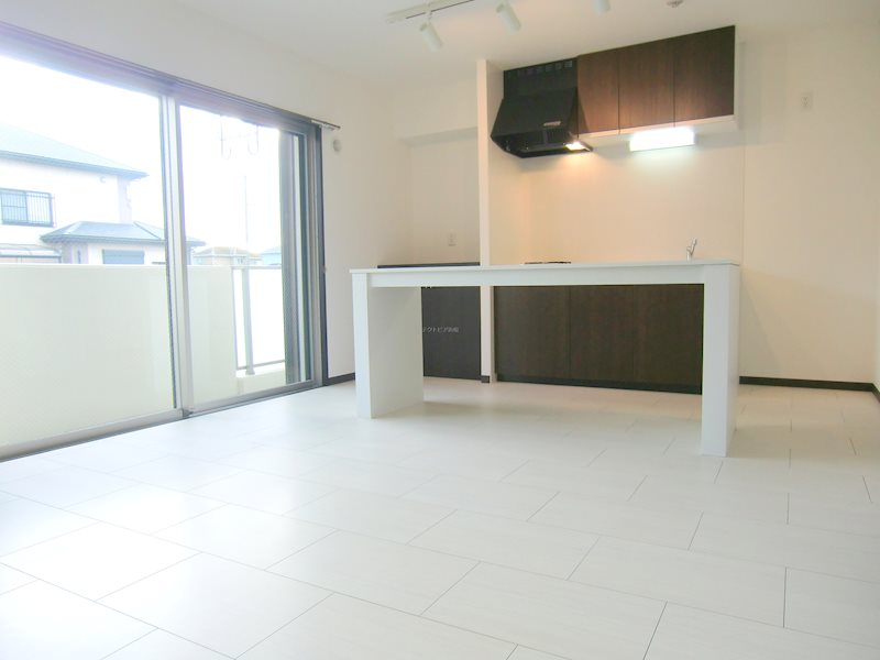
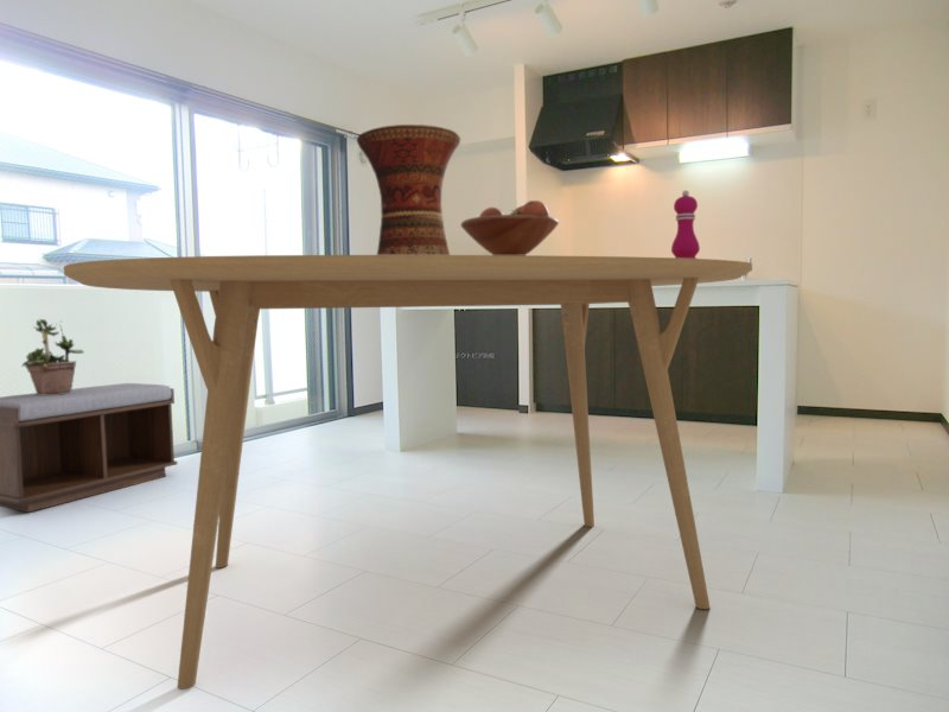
+ dining table (437, 305)
+ fruit bowl (509, 237)
+ vase (409, 201)
+ bench (81, 439)
+ potted plant (49, 352)
+ pepper mill (684, 227)
